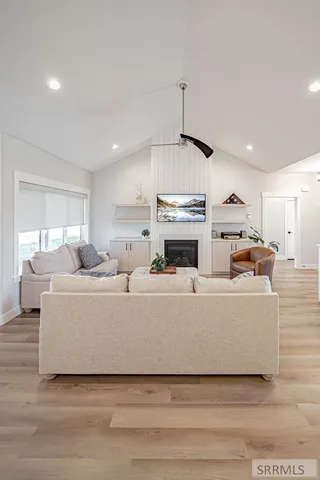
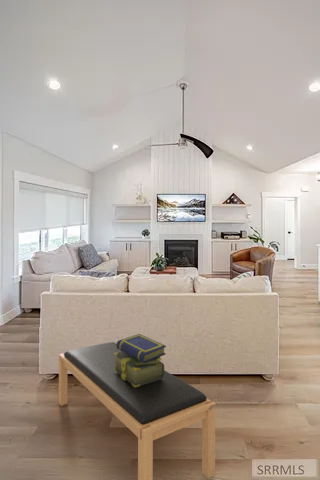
+ stack of books (140, 357)
+ bench (123, 400)
